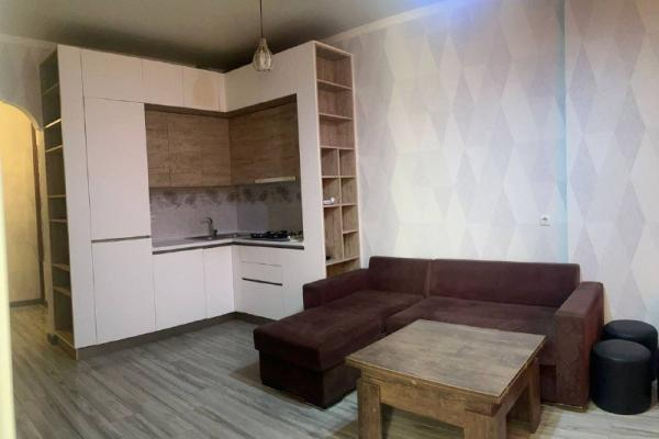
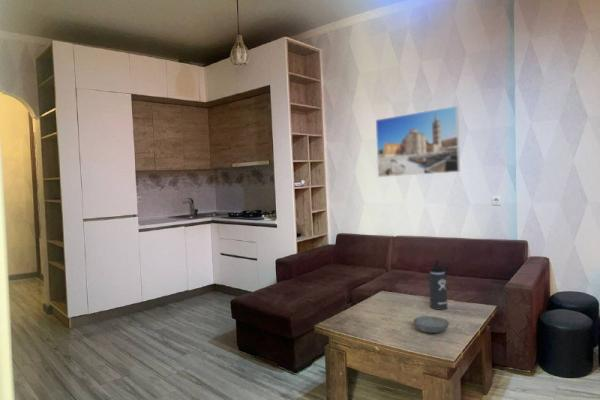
+ bowl (431, 325)
+ thermos bottle (439, 283)
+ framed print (415, 144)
